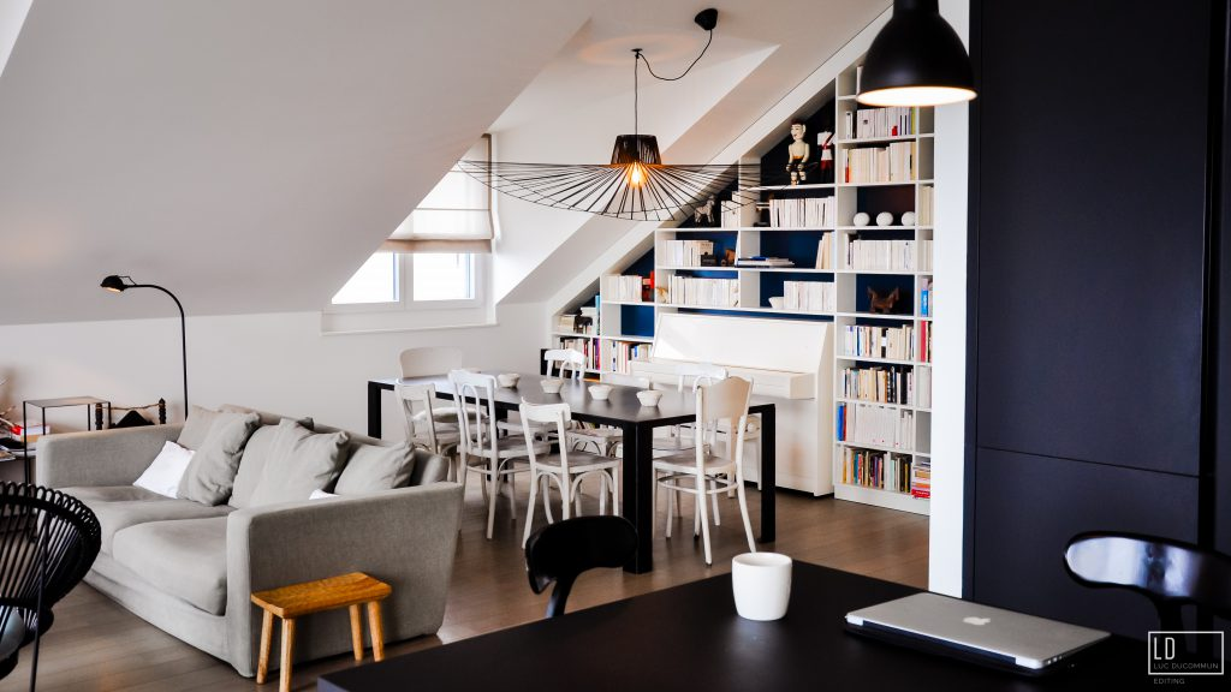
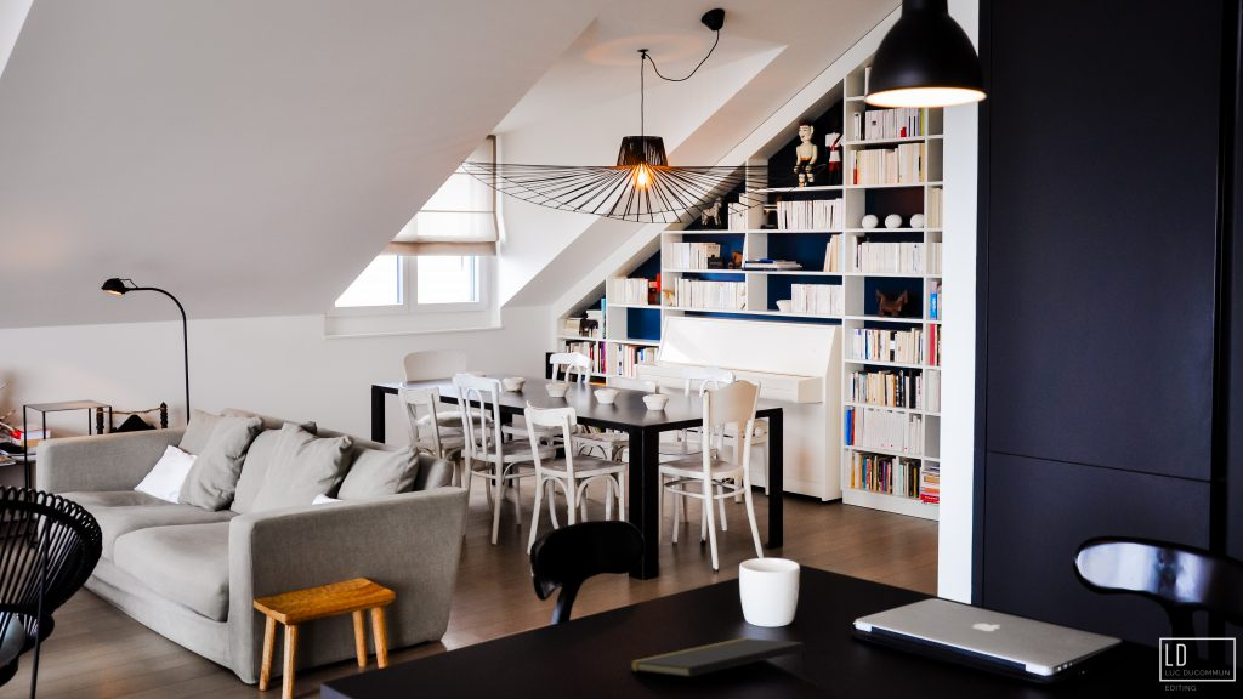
+ notepad (716, 655)
